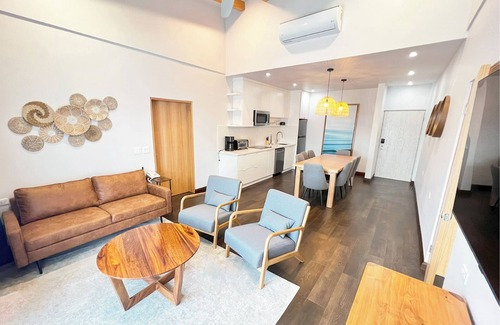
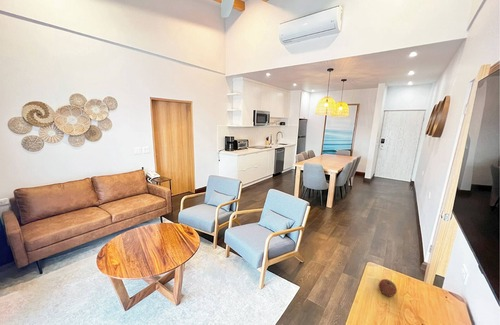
+ apple (387, 287)
